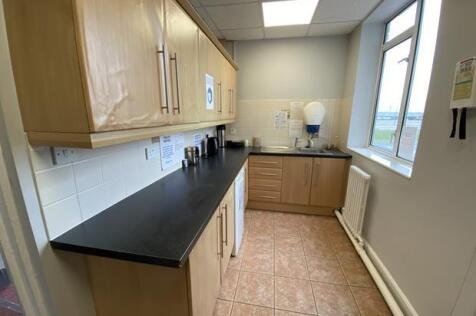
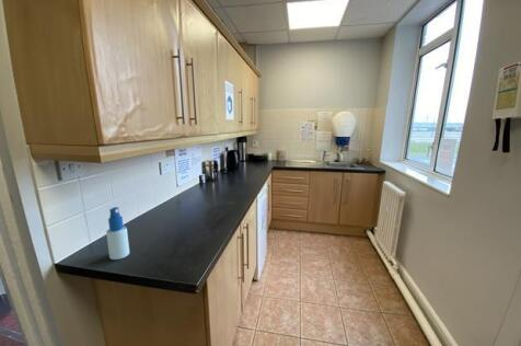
+ spray bottle (116, 231)
